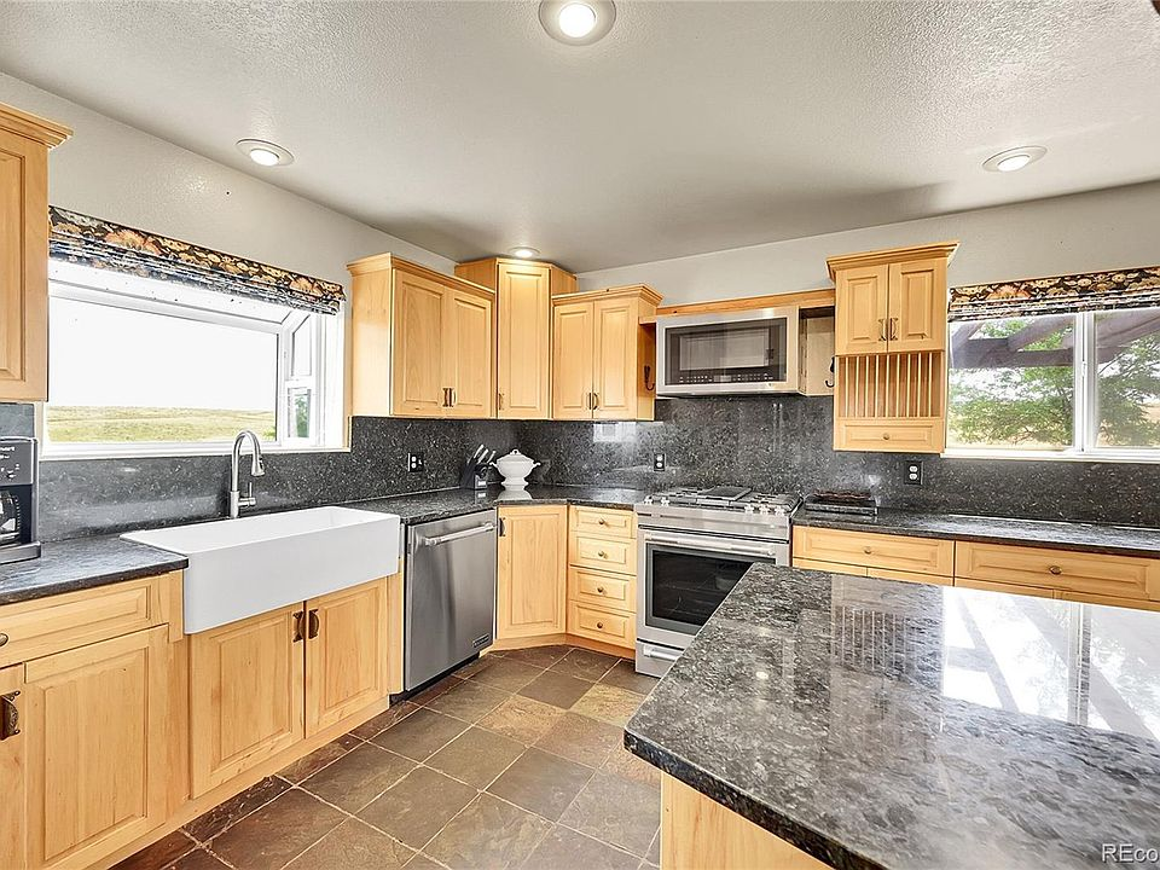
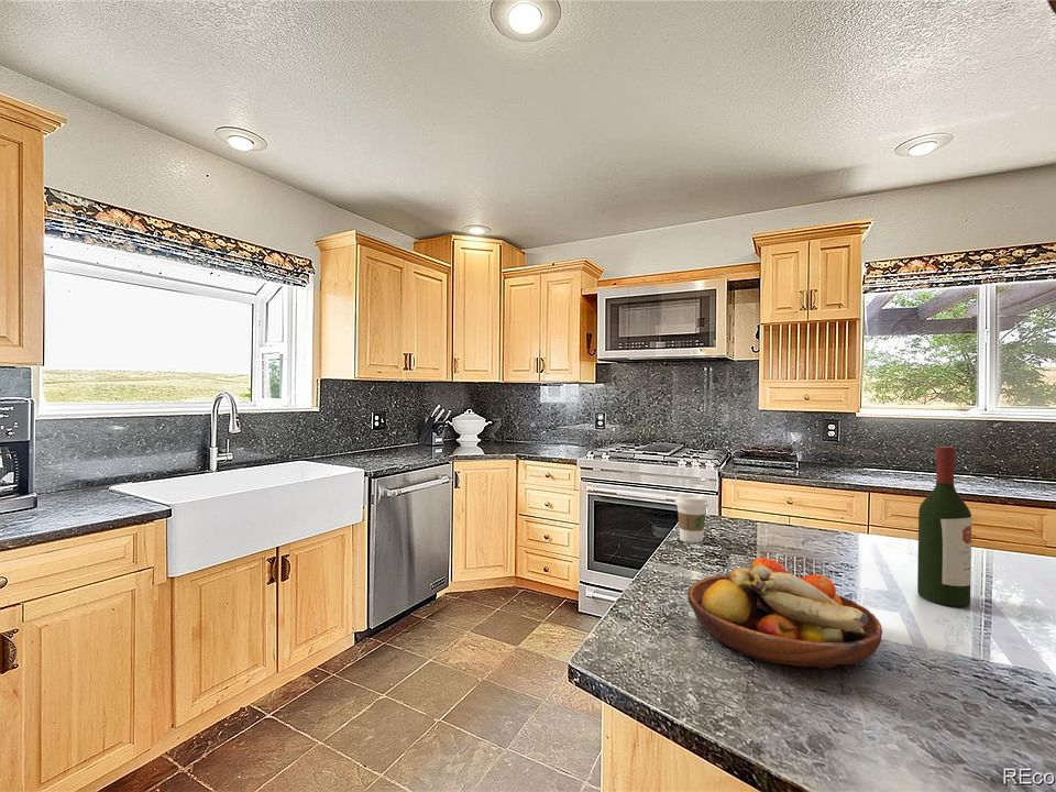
+ coffee cup (691, 518)
+ fruit bowl (779, 597)
+ wine bottle (944, 522)
